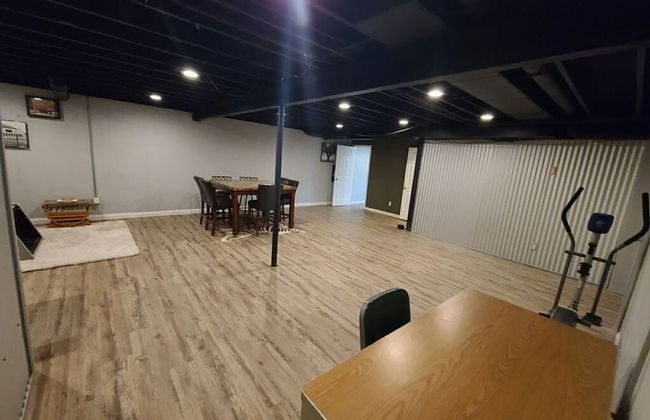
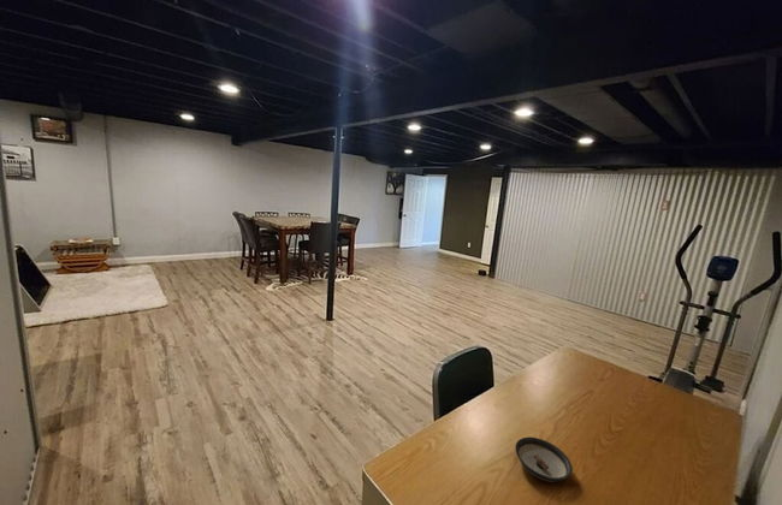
+ saucer (541, 462)
